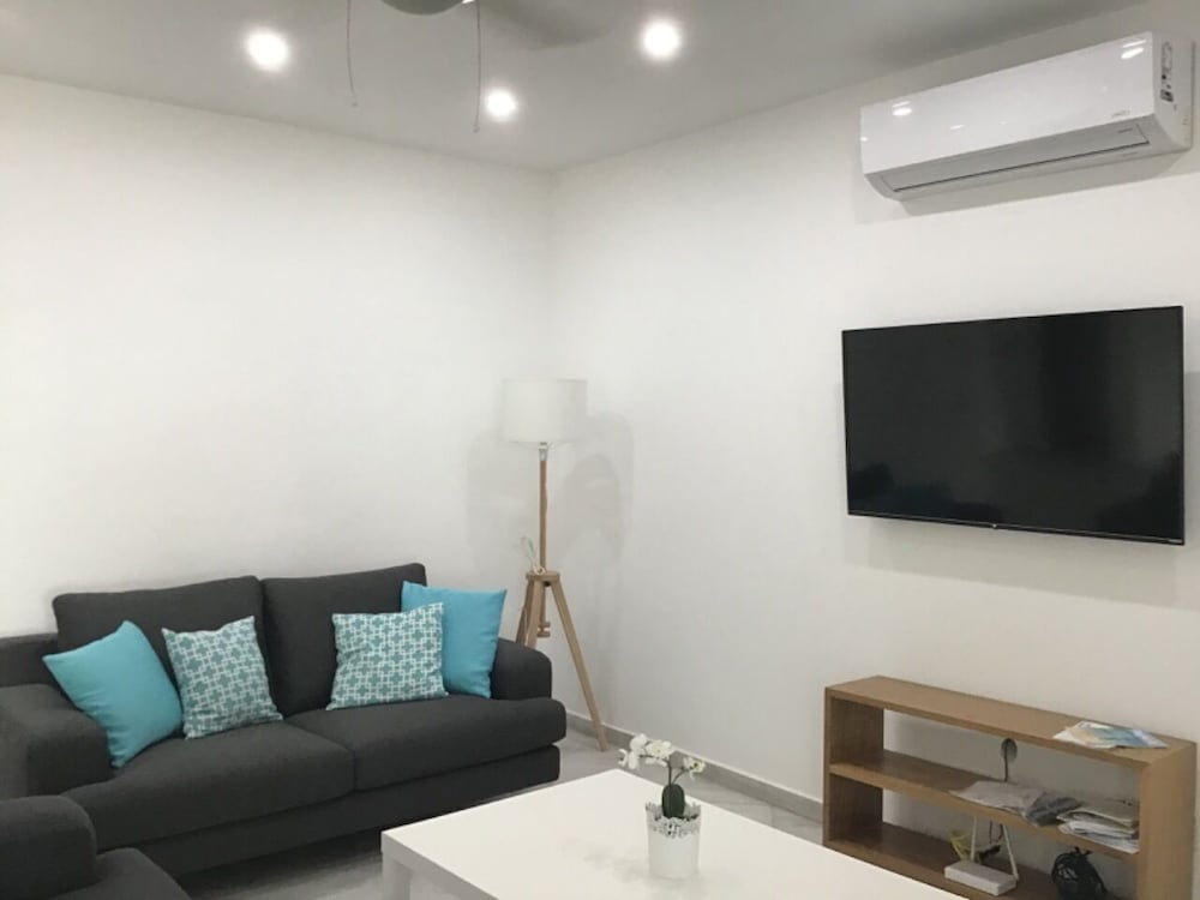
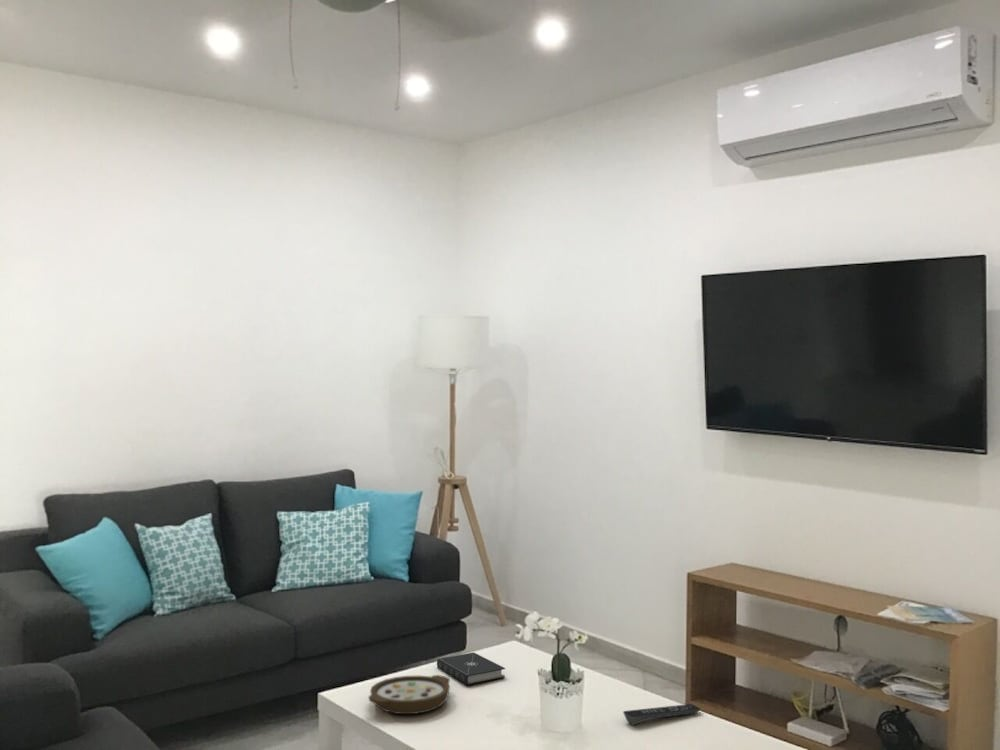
+ remote control (662, 712)
+ bowl (410, 695)
+ book (470, 667)
